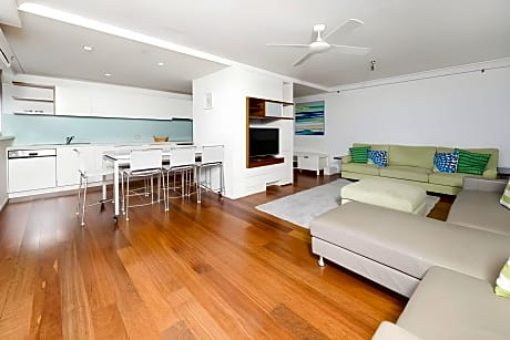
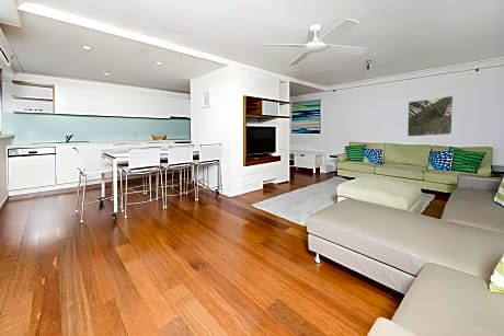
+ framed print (428, 117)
